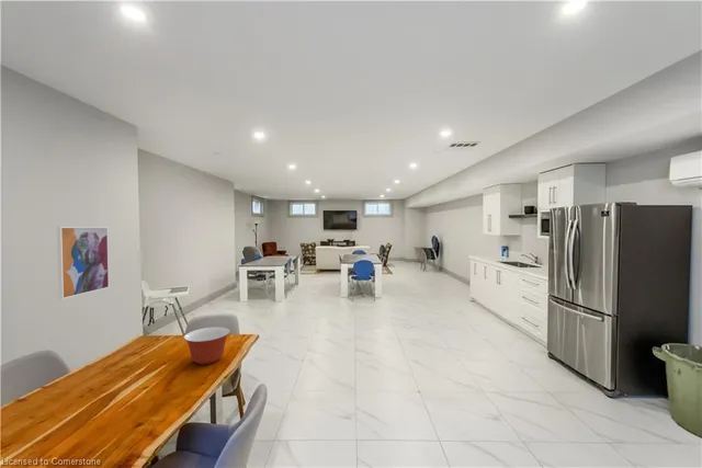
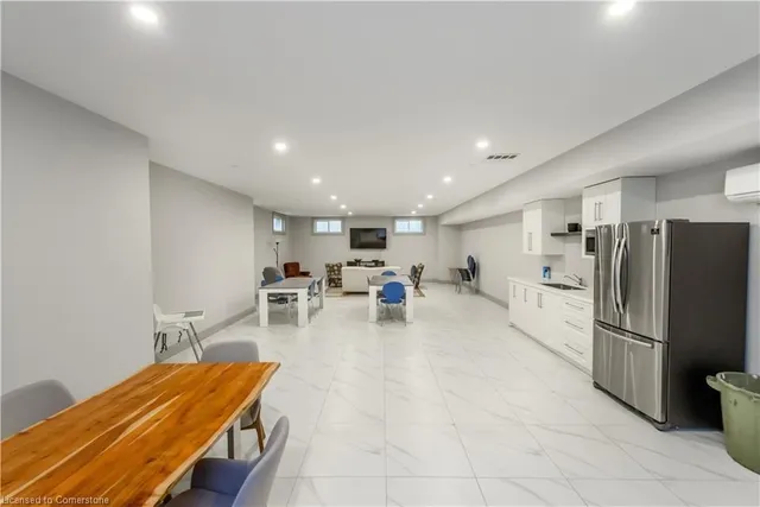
- wall art (84, 260)
- mixing bowl (207, 346)
